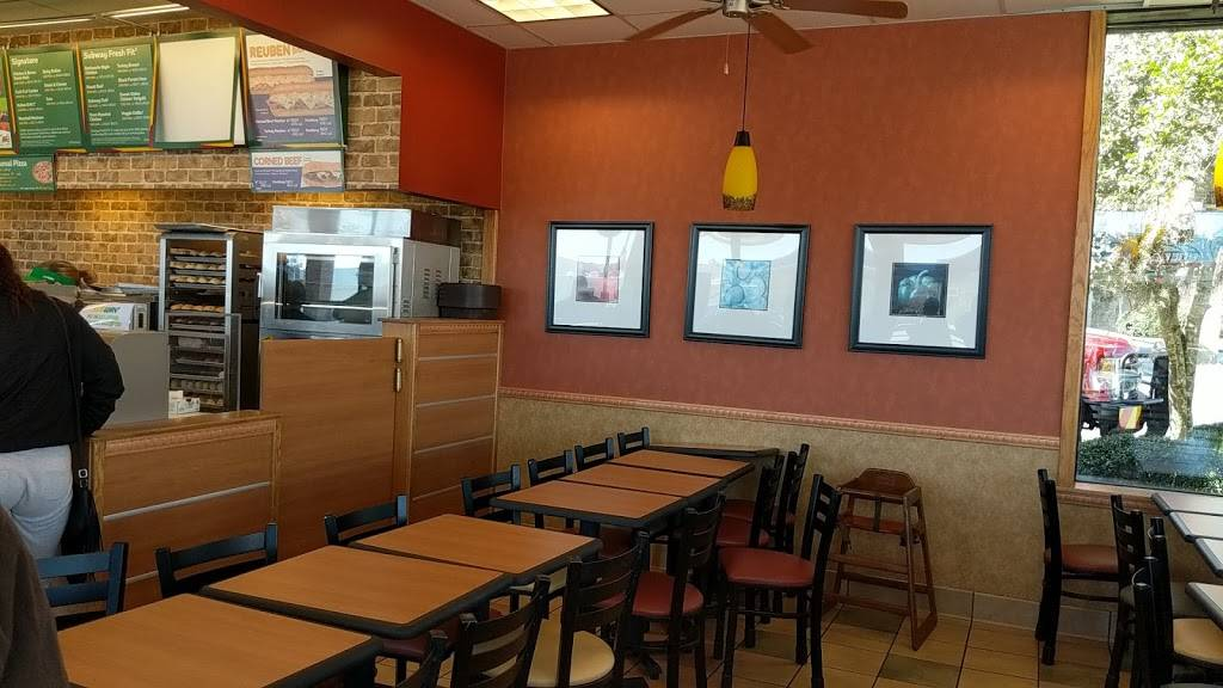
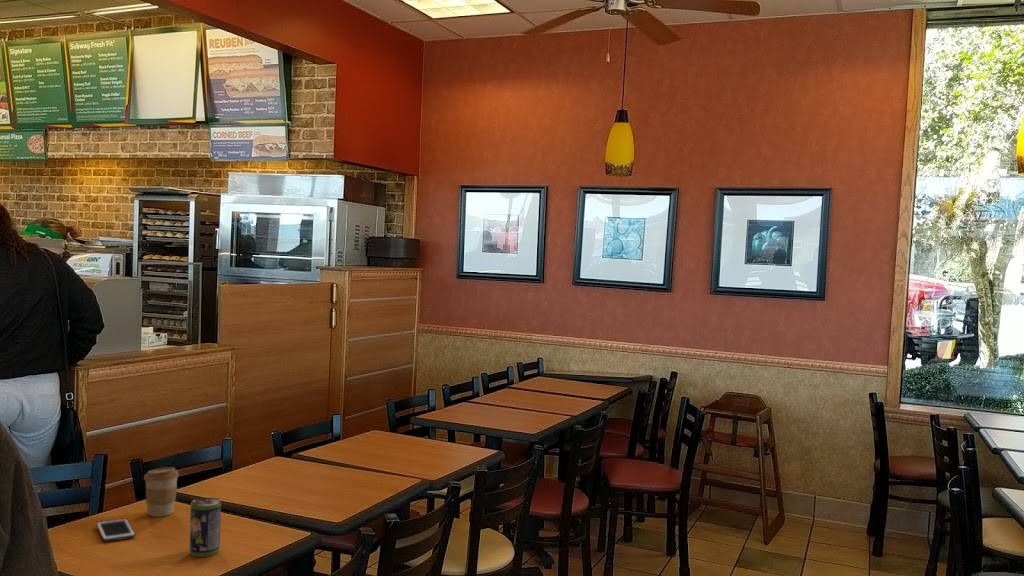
+ coffee cup (161, 490)
+ cell phone (115, 530)
+ beverage can (205, 526)
